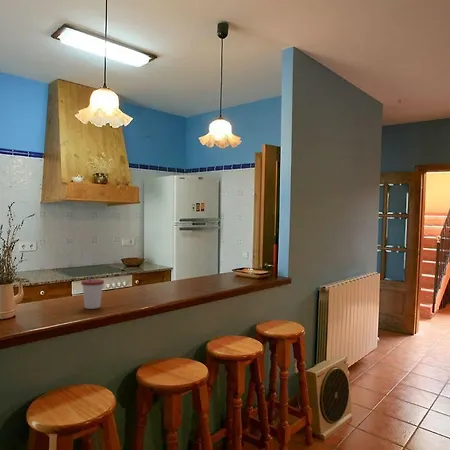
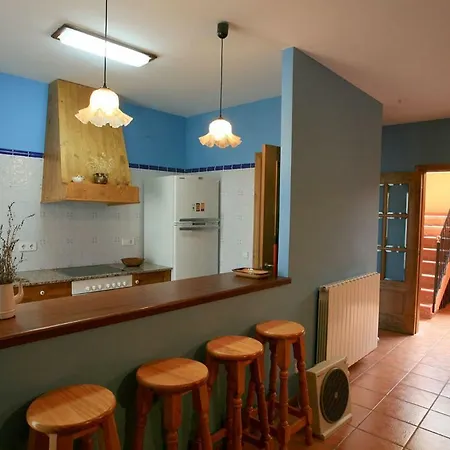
- cup (92, 290)
